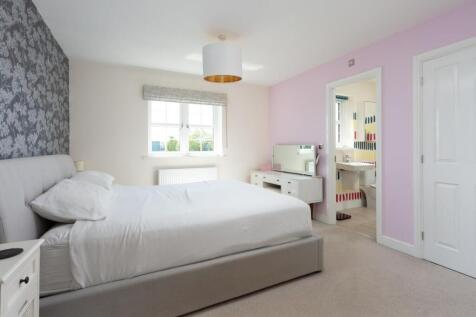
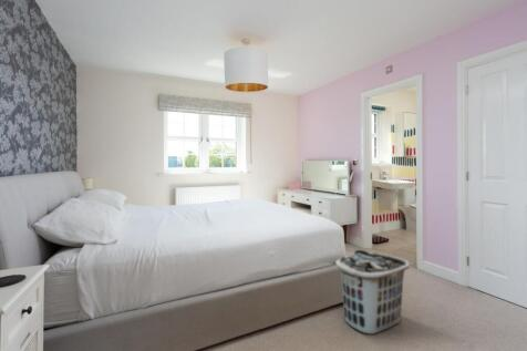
+ clothes hamper (372, 285)
